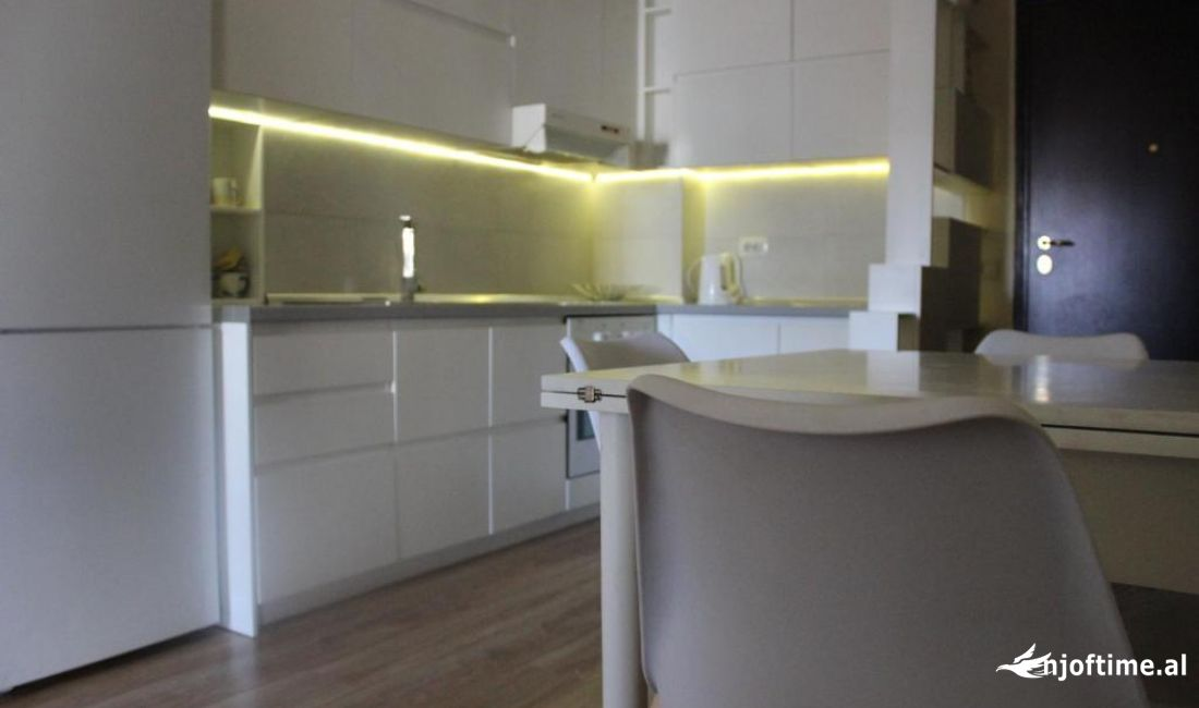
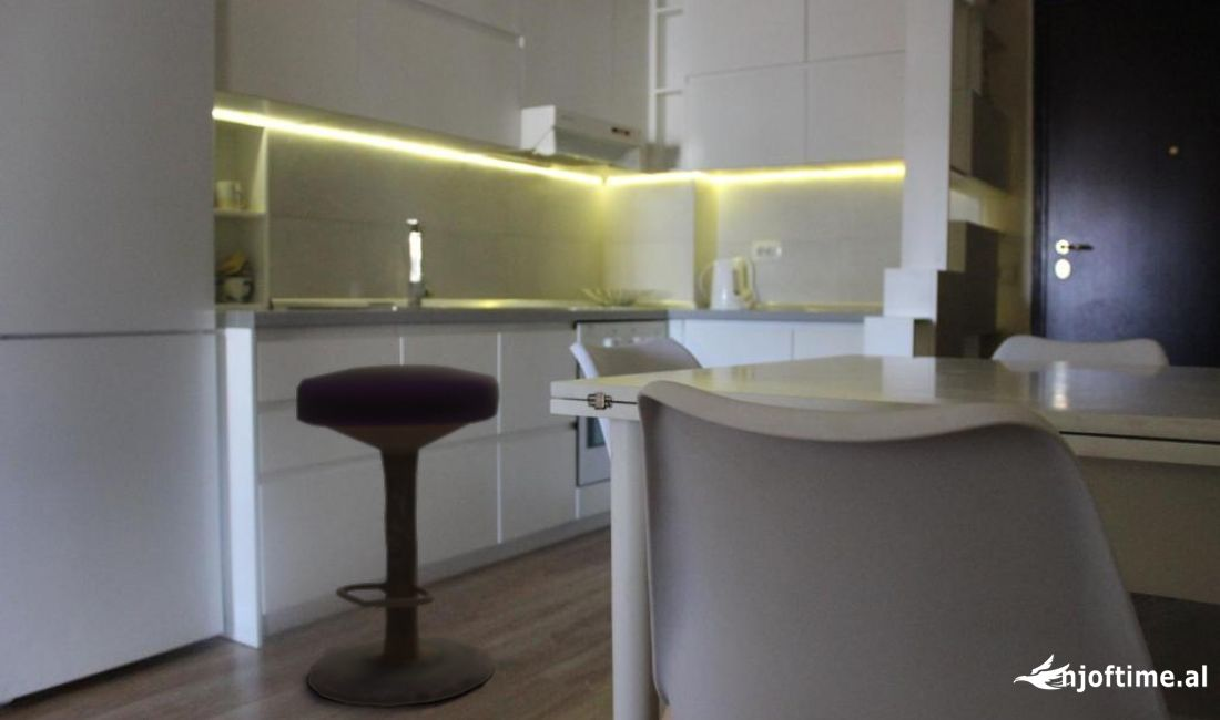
+ stool (400, 518)
